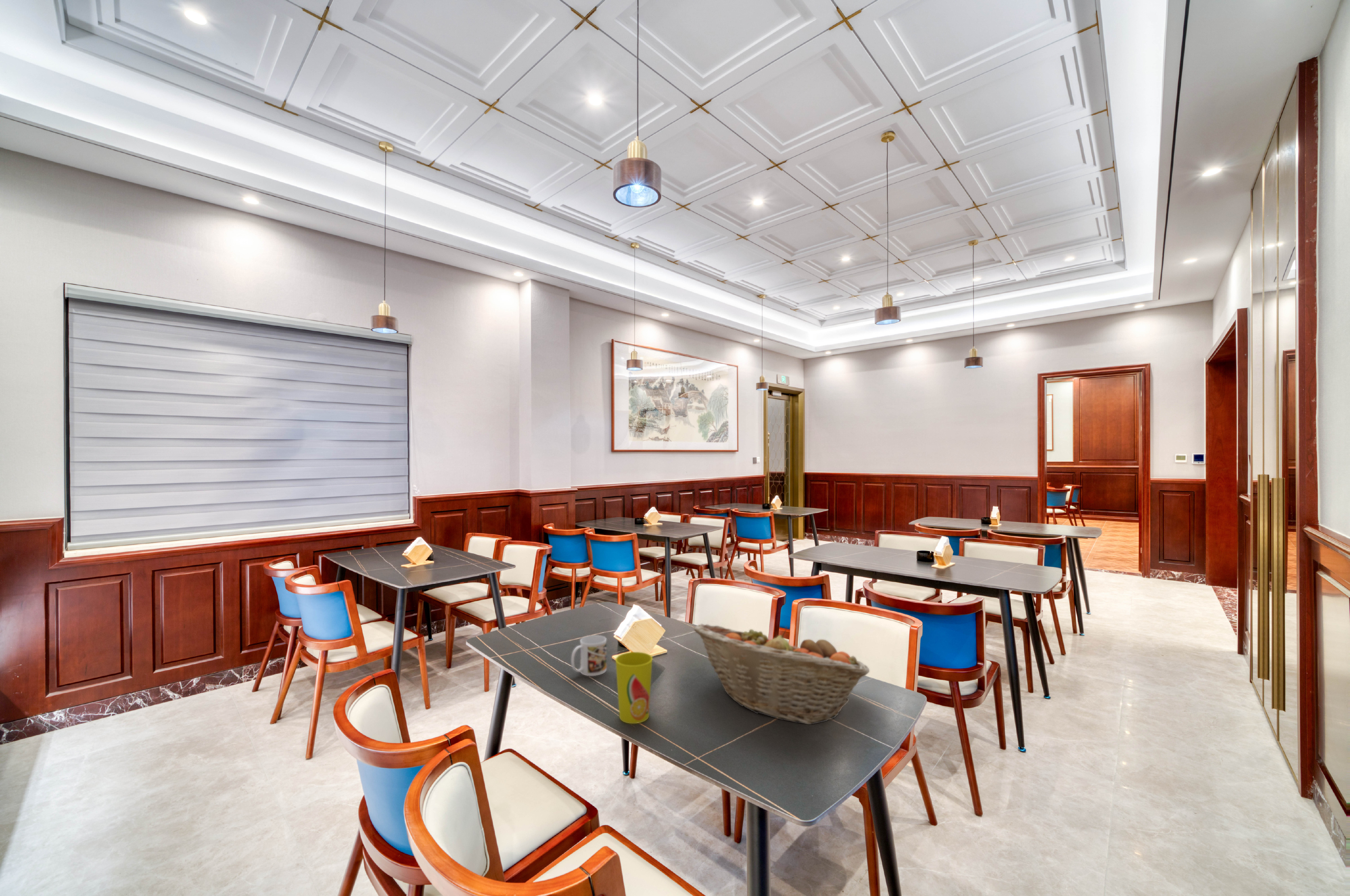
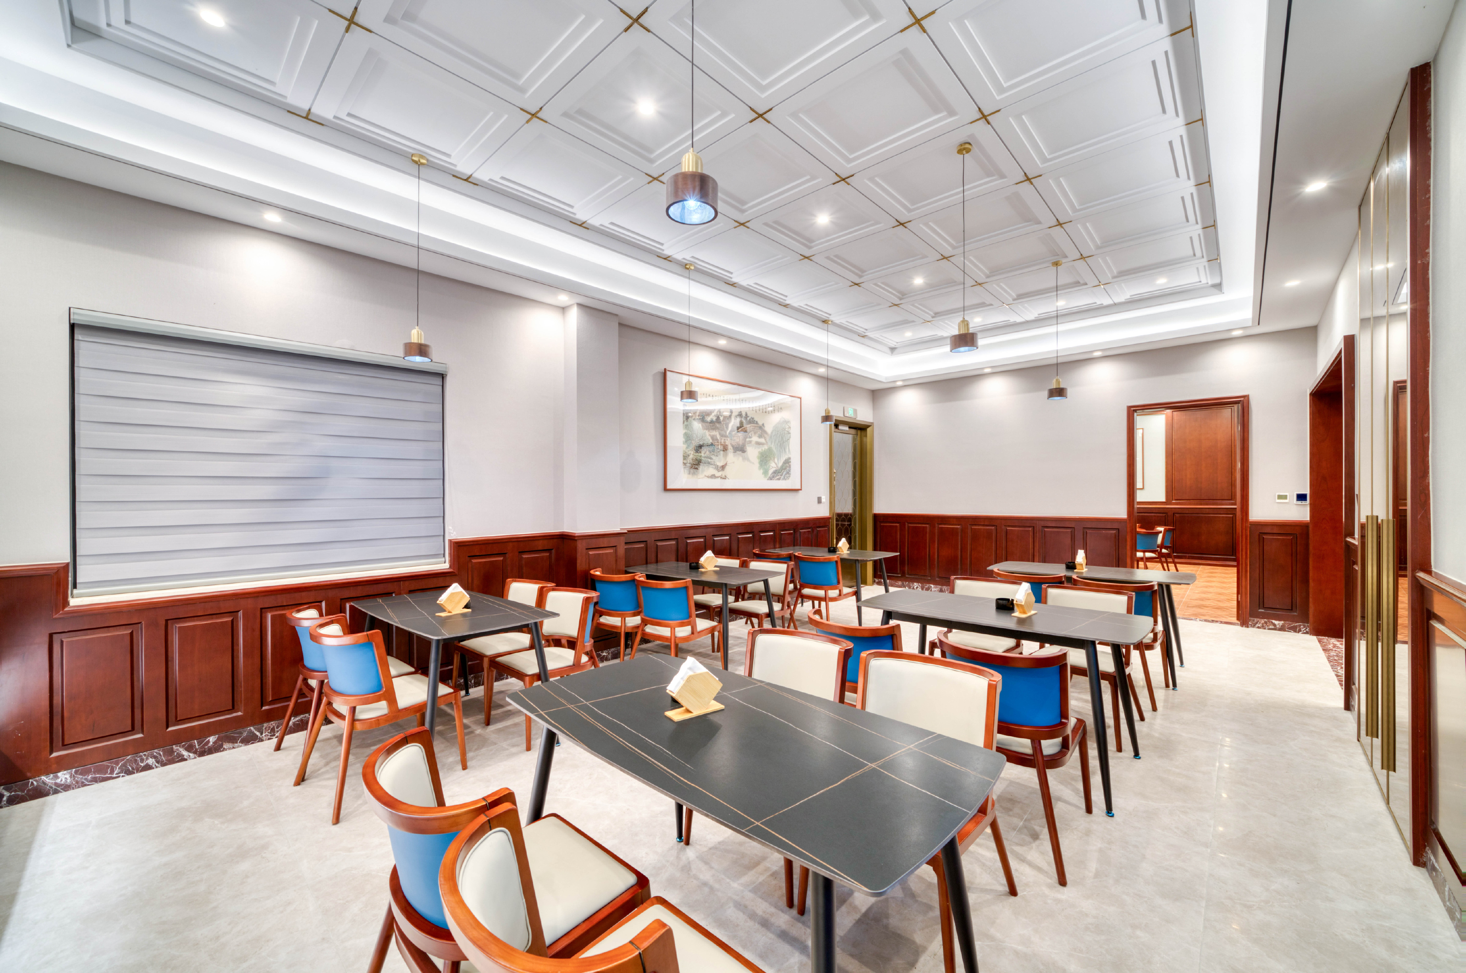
- mug (588, 657)
- cup (634, 687)
- fruit basket (776, 660)
